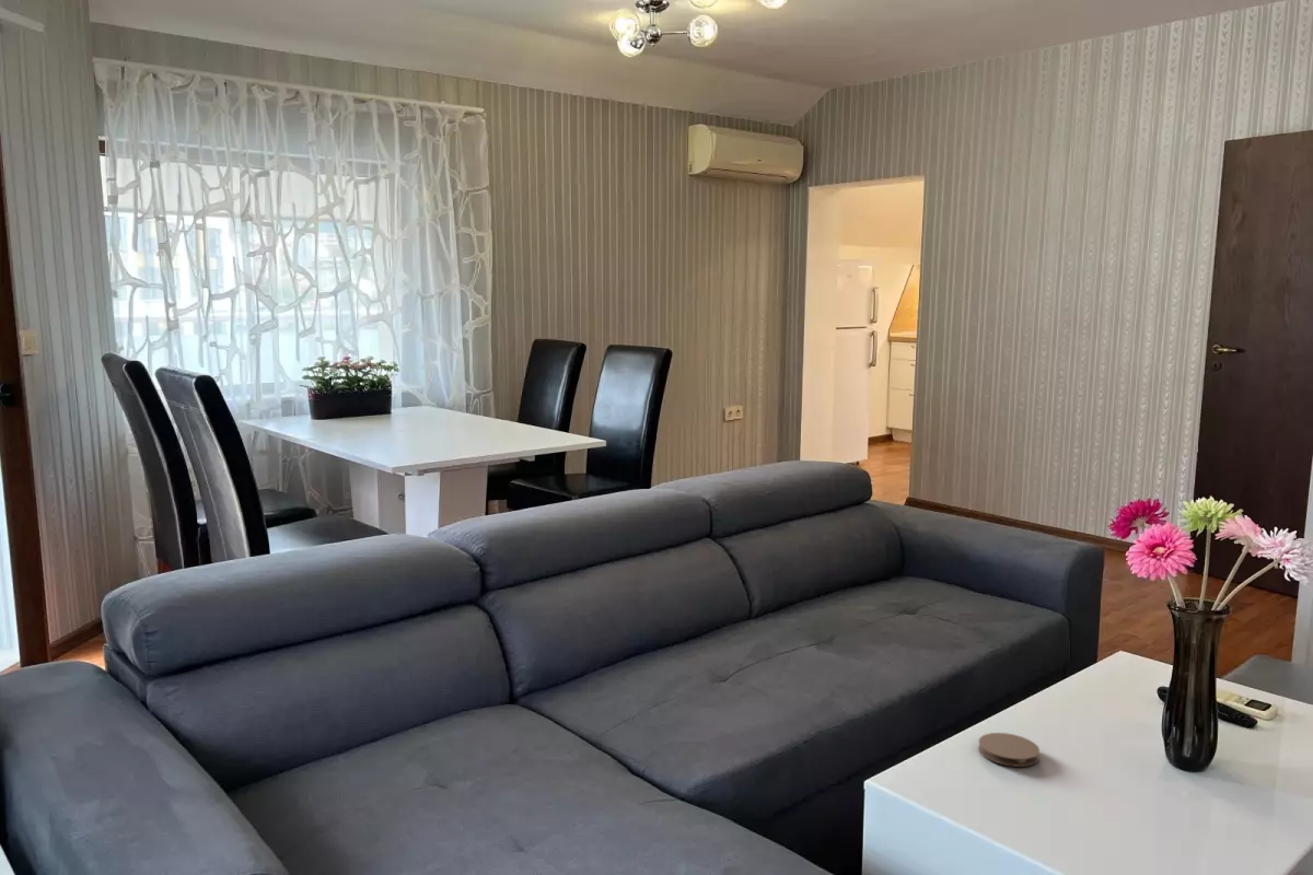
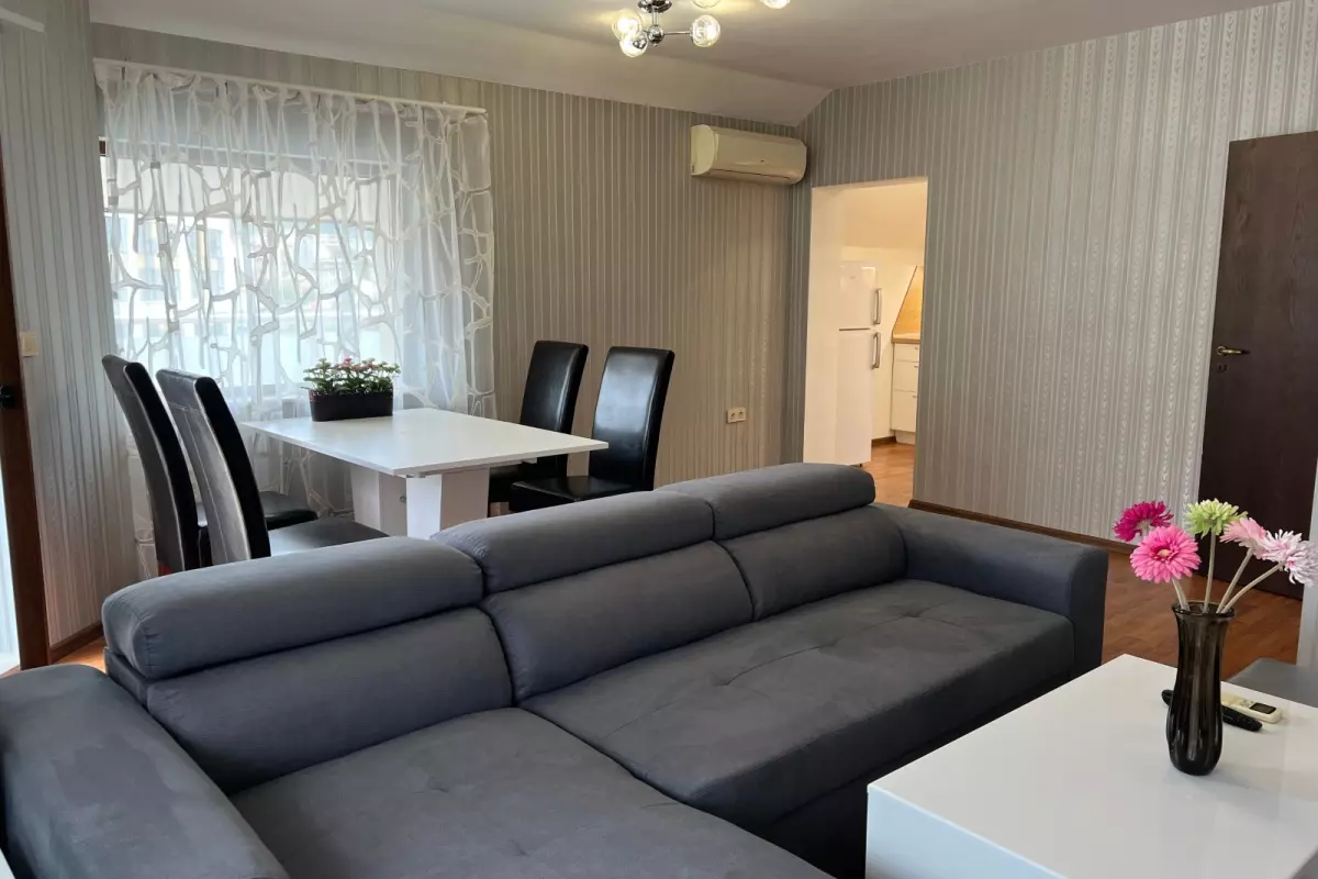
- coaster (1008, 748)
